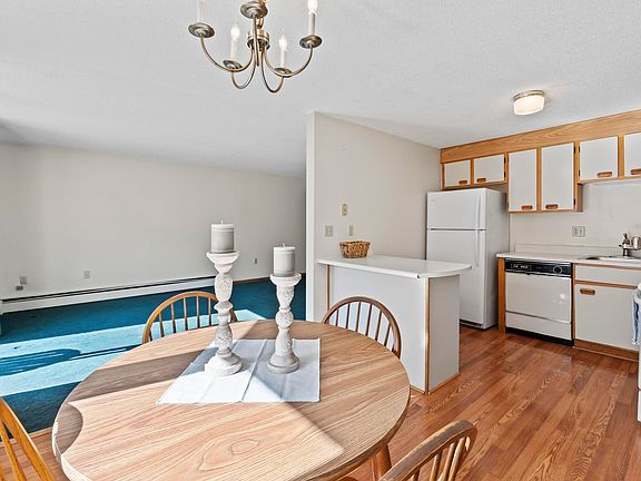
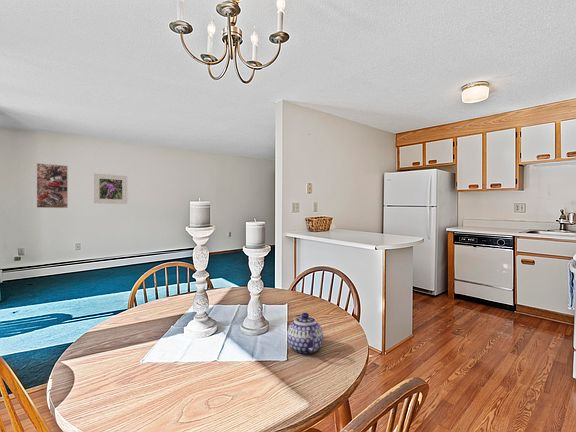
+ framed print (52, 186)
+ teapot (305, 330)
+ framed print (111, 189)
